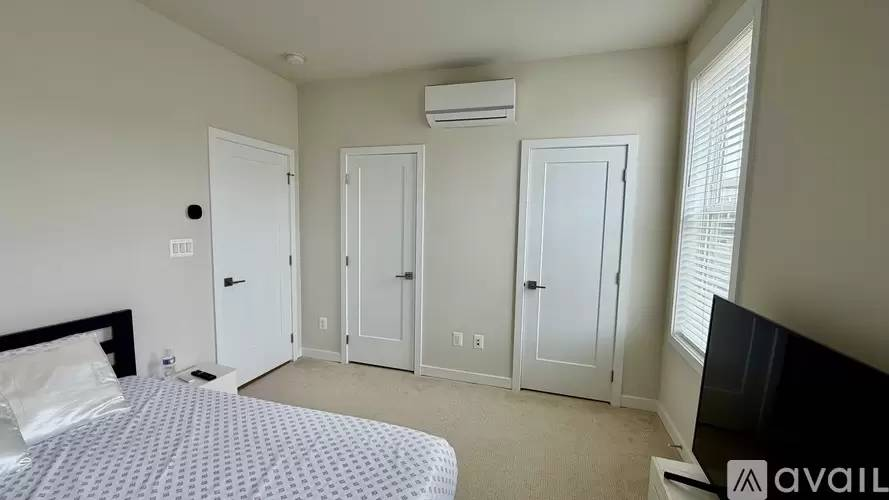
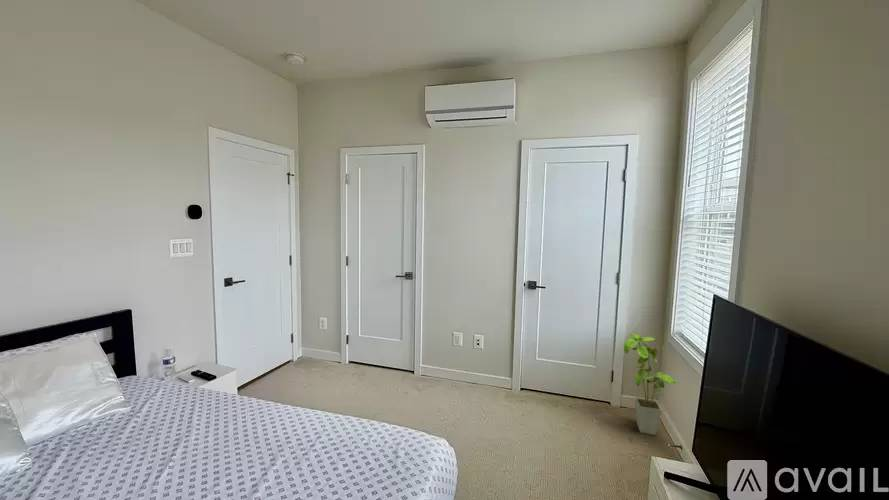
+ house plant (647, 386)
